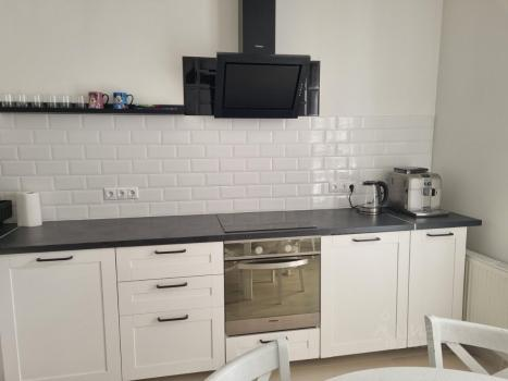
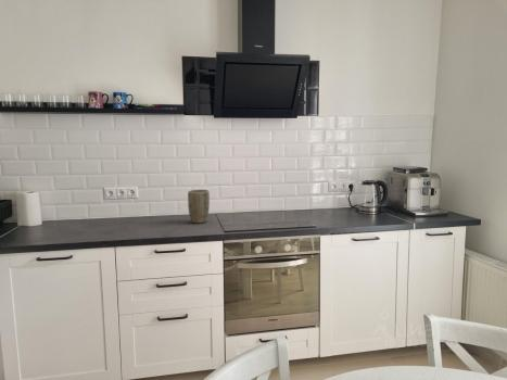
+ plant pot (199, 206)
